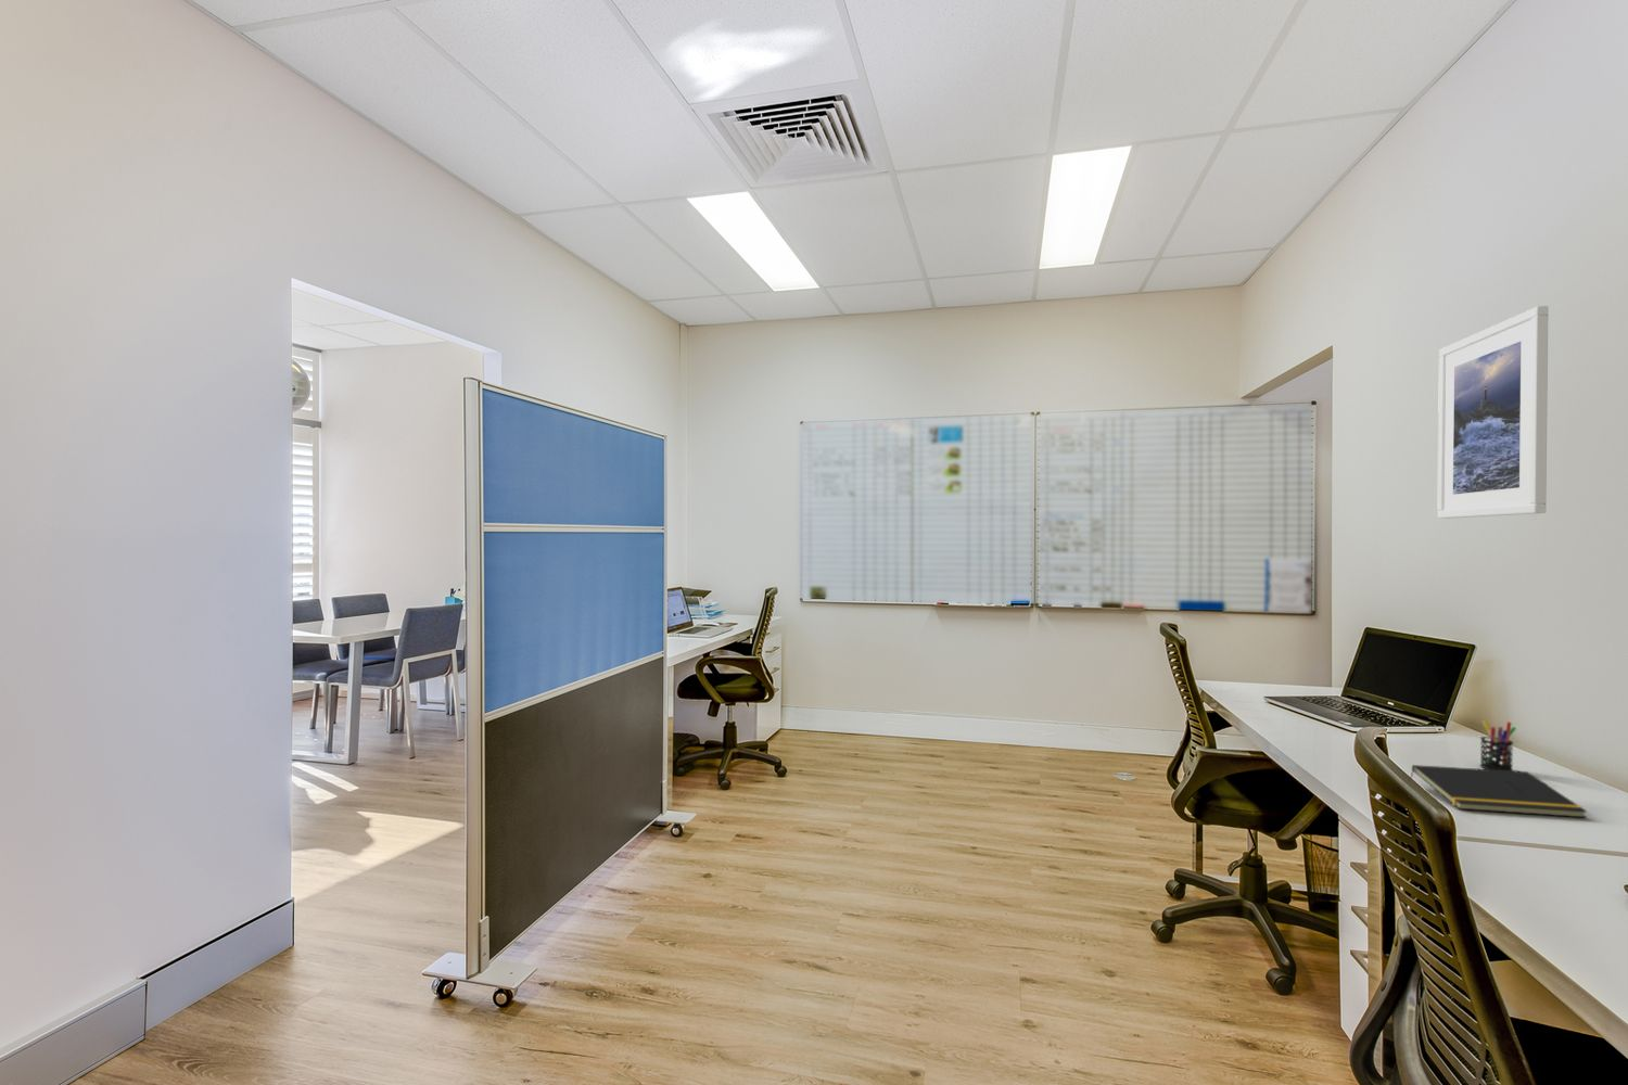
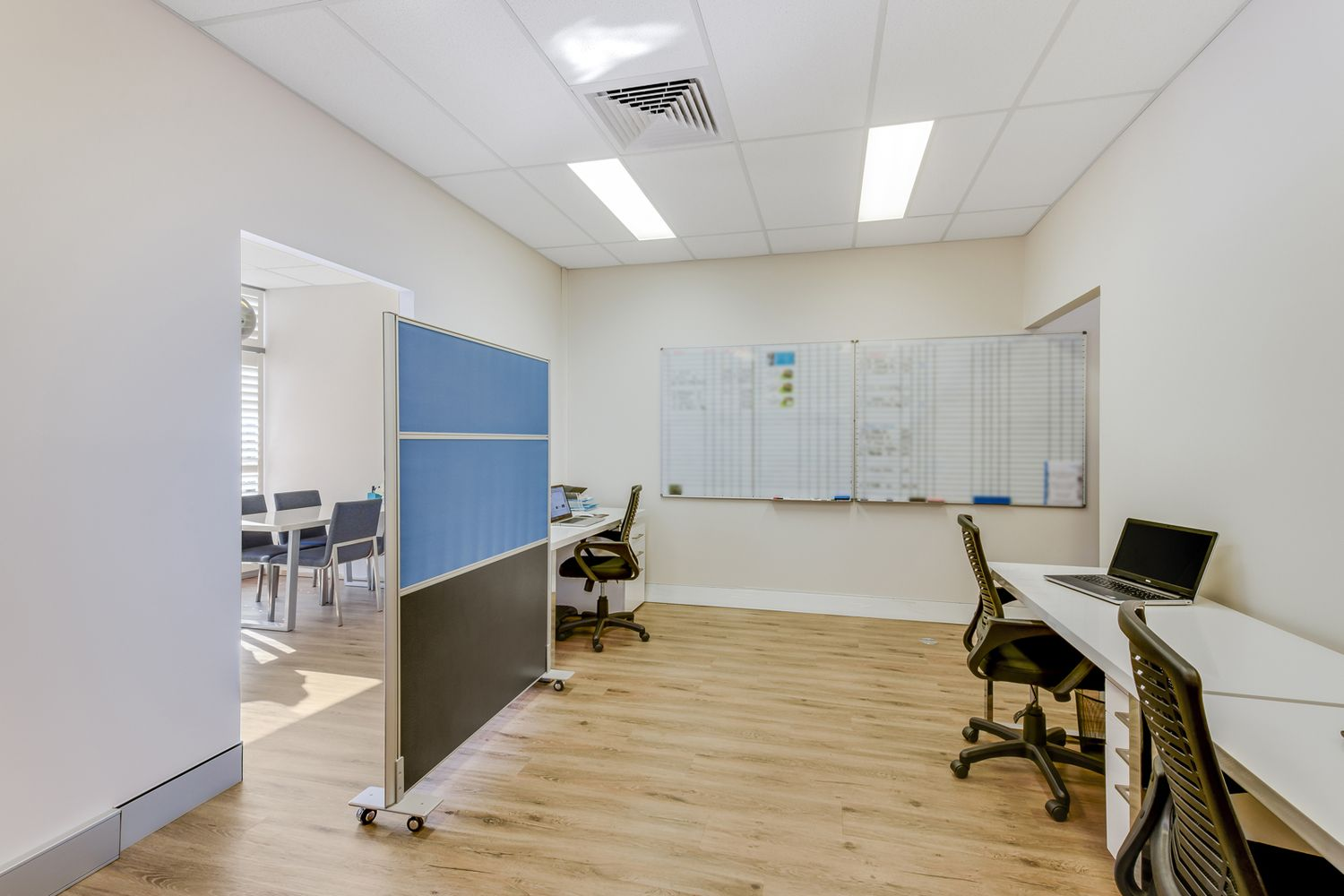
- notepad (1494, 788)
- pen holder (1500, 744)
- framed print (1487, 423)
